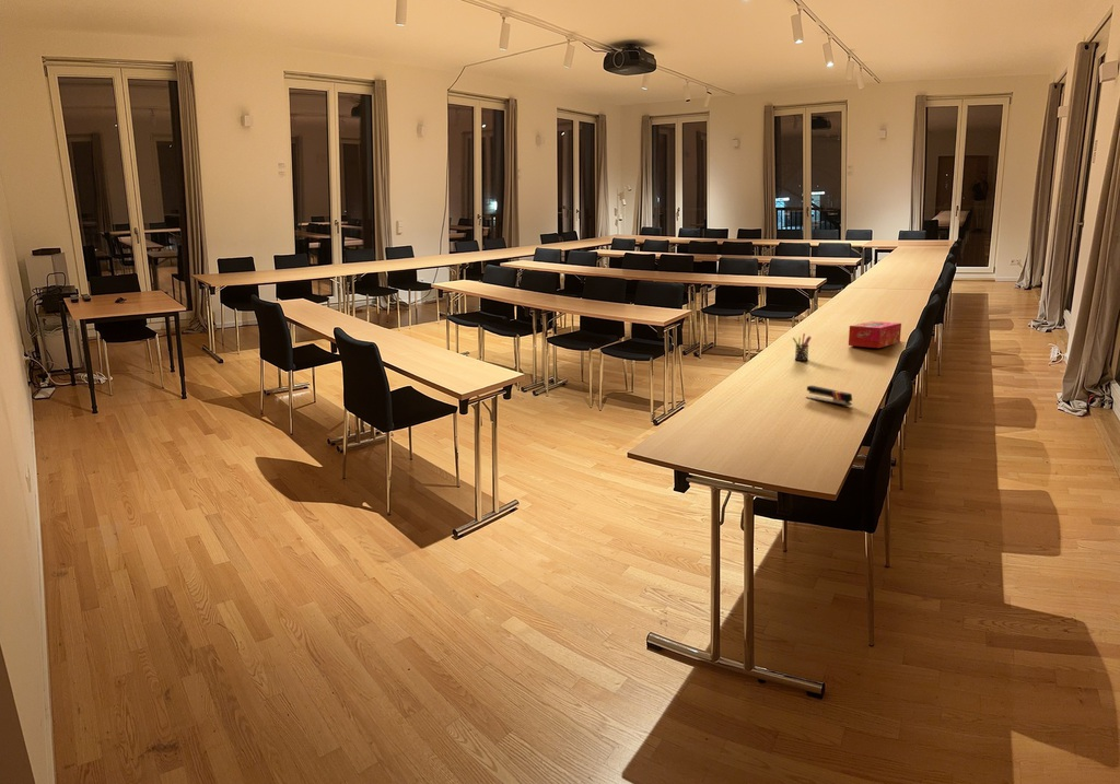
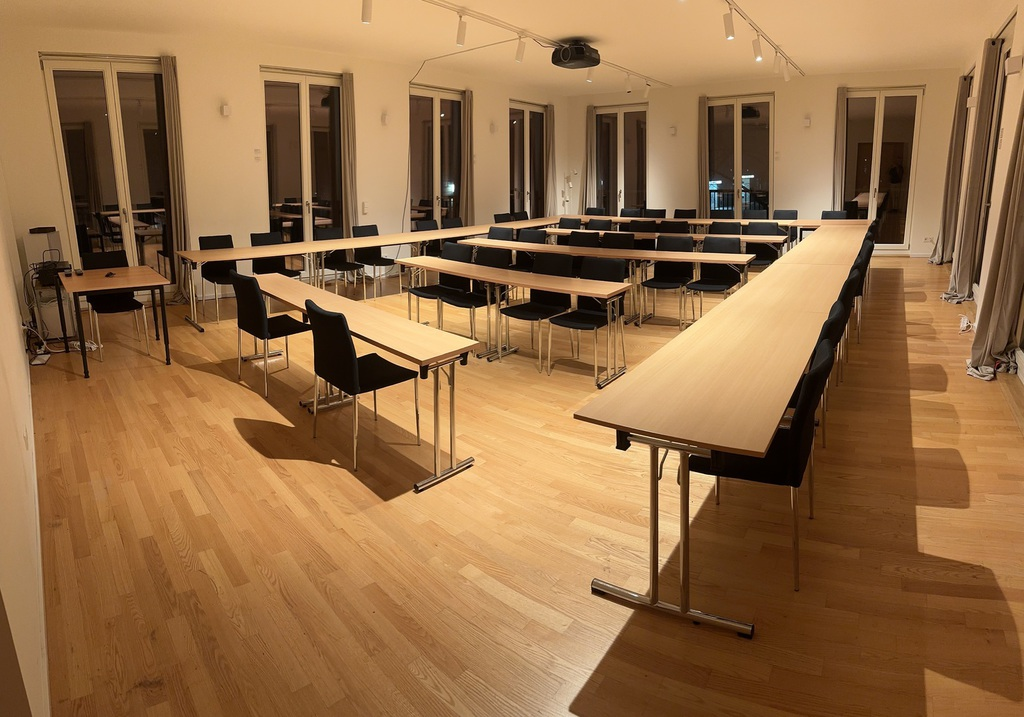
- tissue box (875, 334)
- pen holder (800, 347)
- stapler (828, 395)
